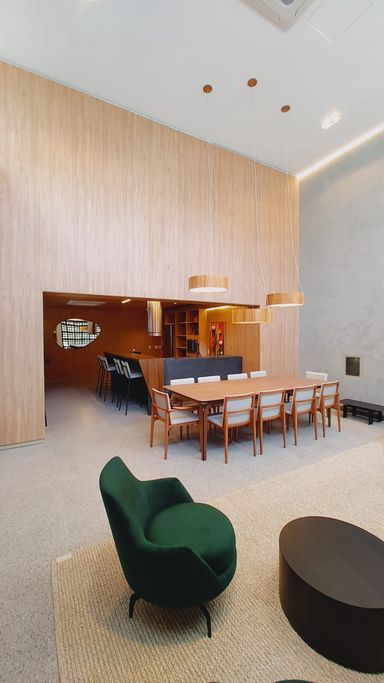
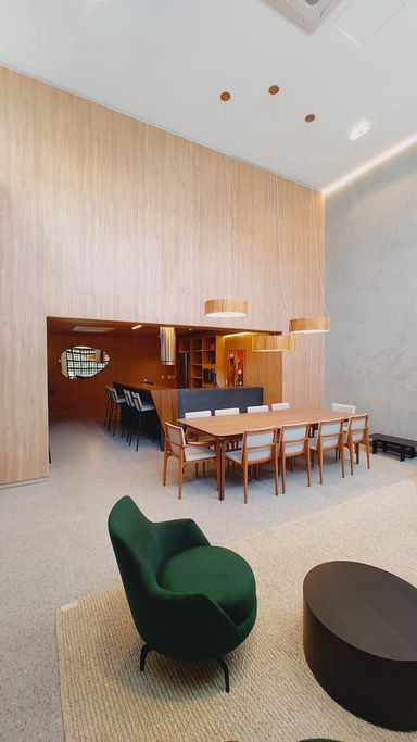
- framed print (352, 366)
